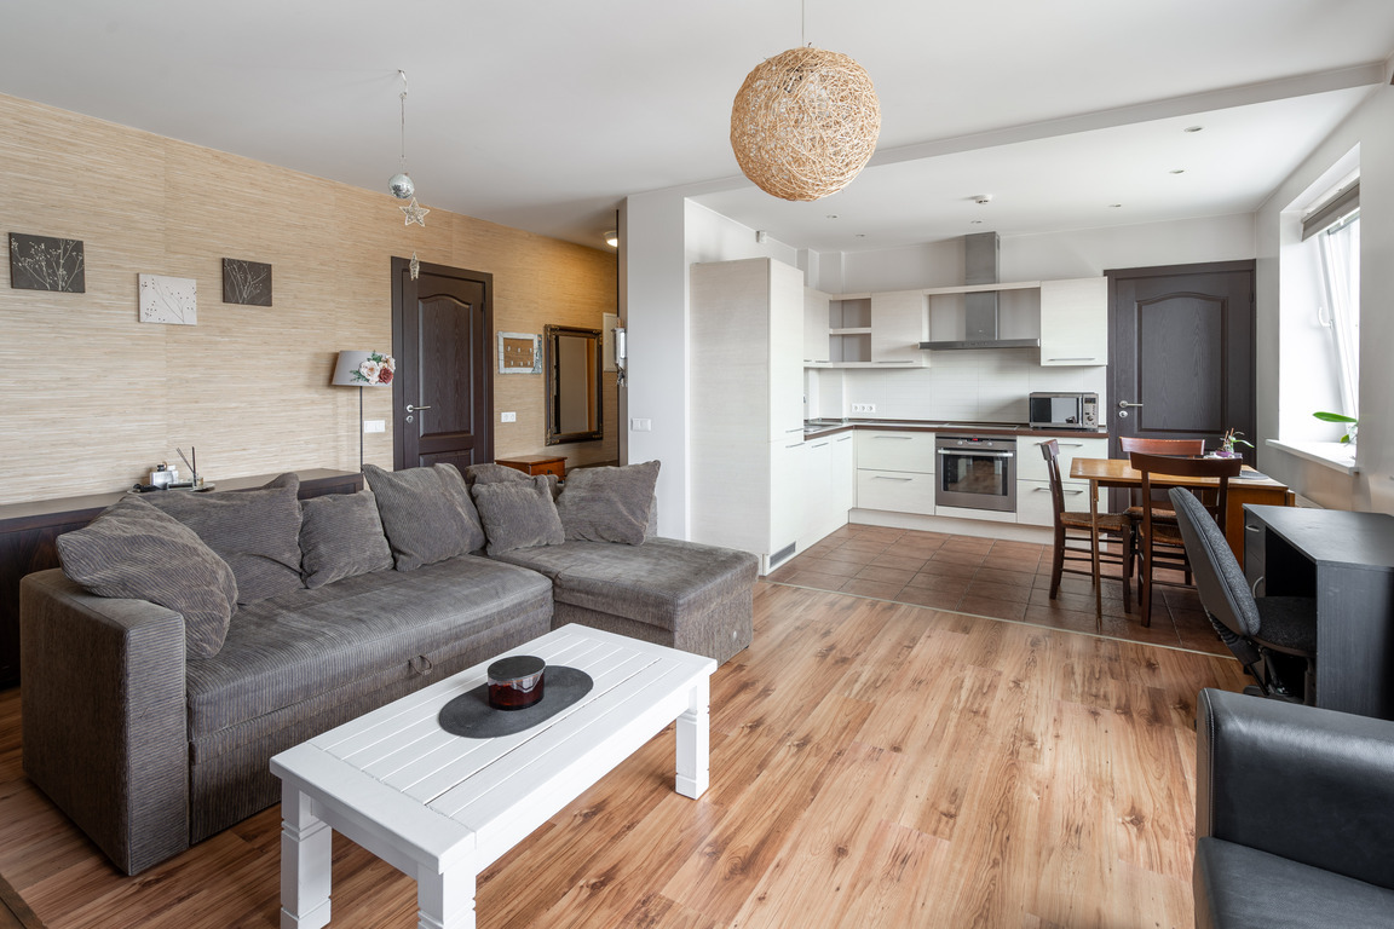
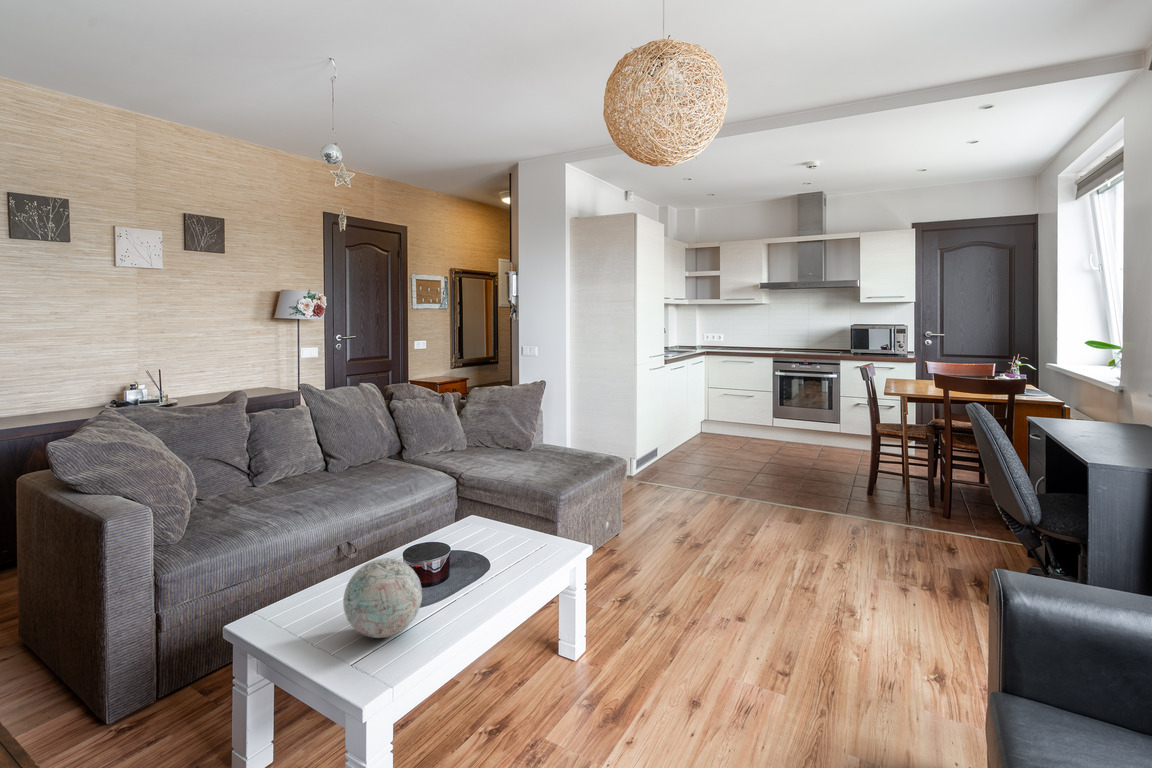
+ decorative ball (383, 597)
